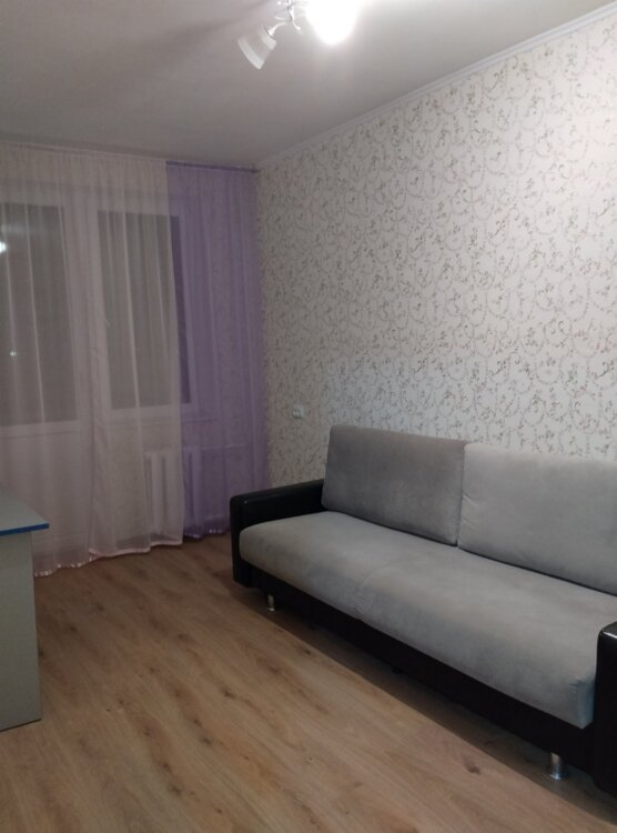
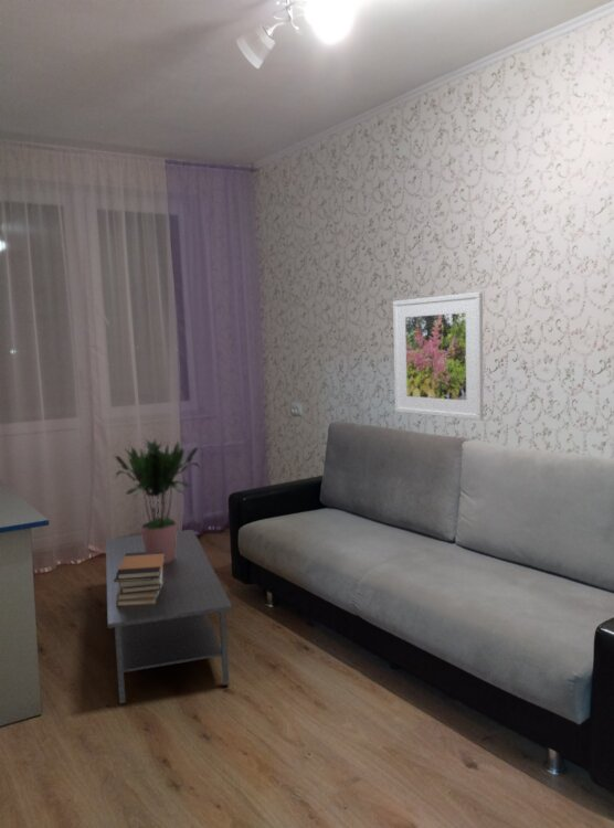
+ coffee table (160, 601)
+ potted plant (152, 497)
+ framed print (435, 357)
+ book stack (141, 576)
